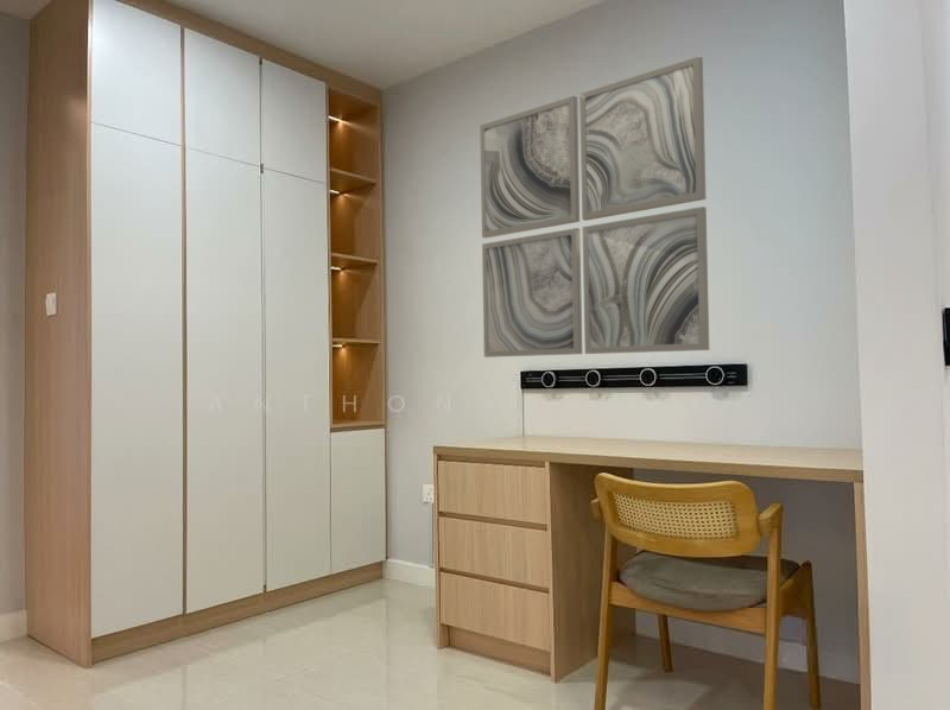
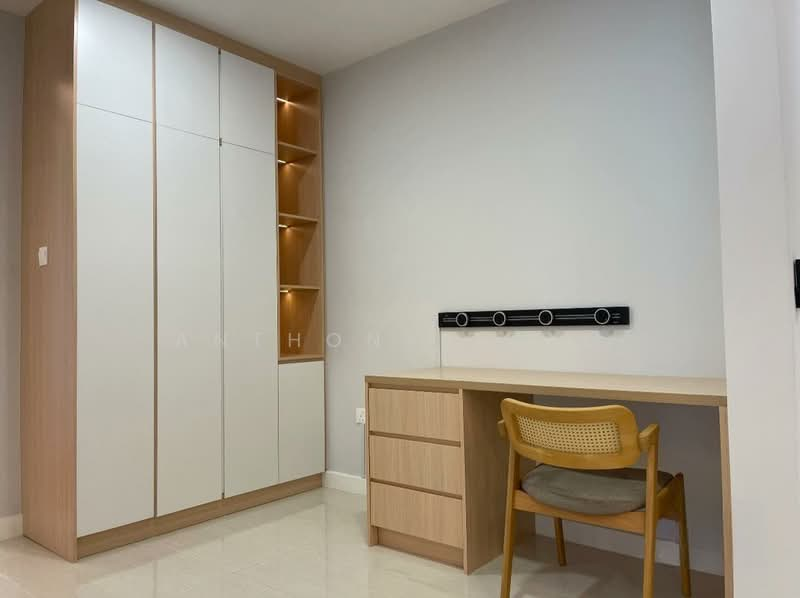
- wall art (578, 221)
